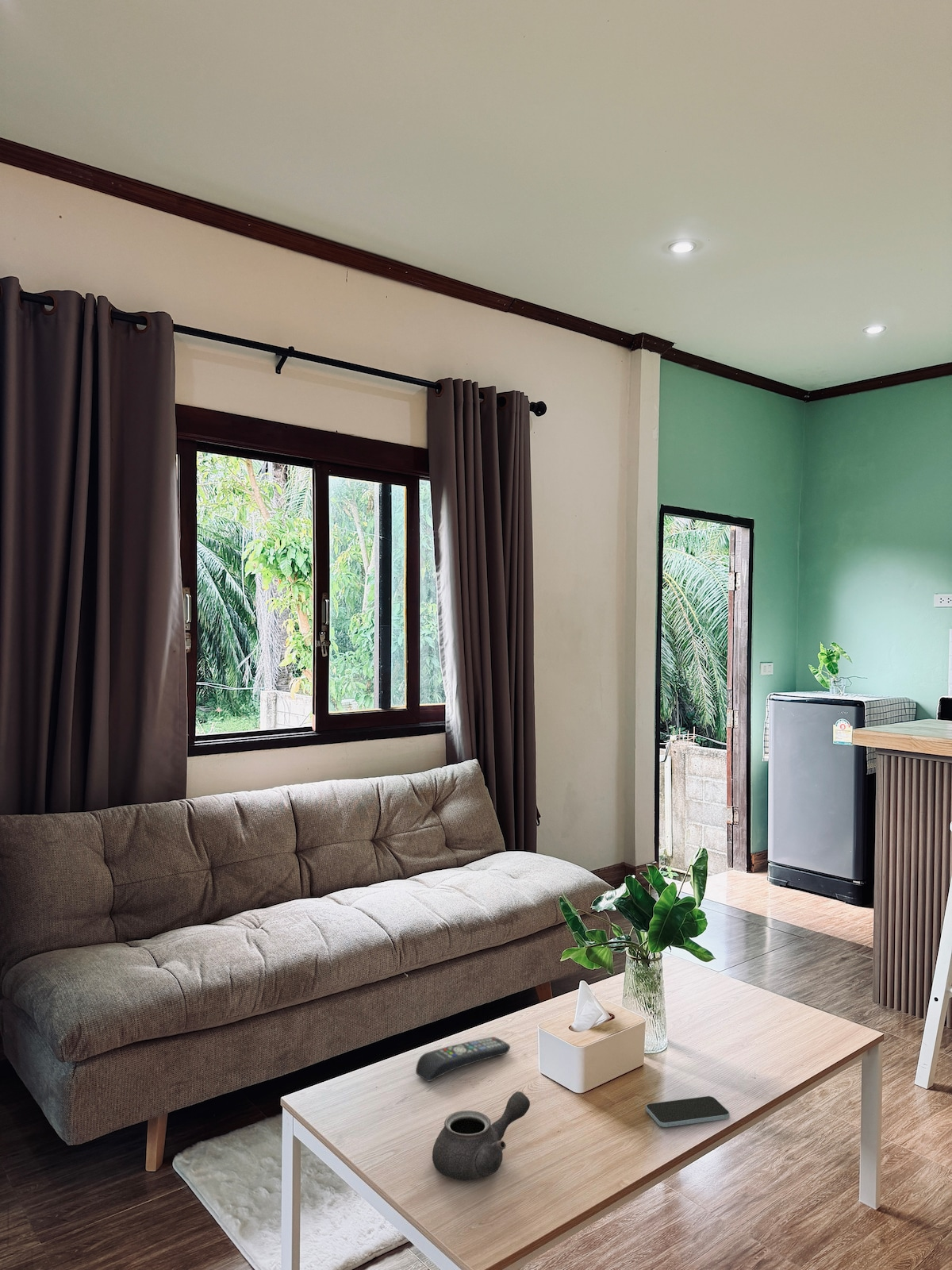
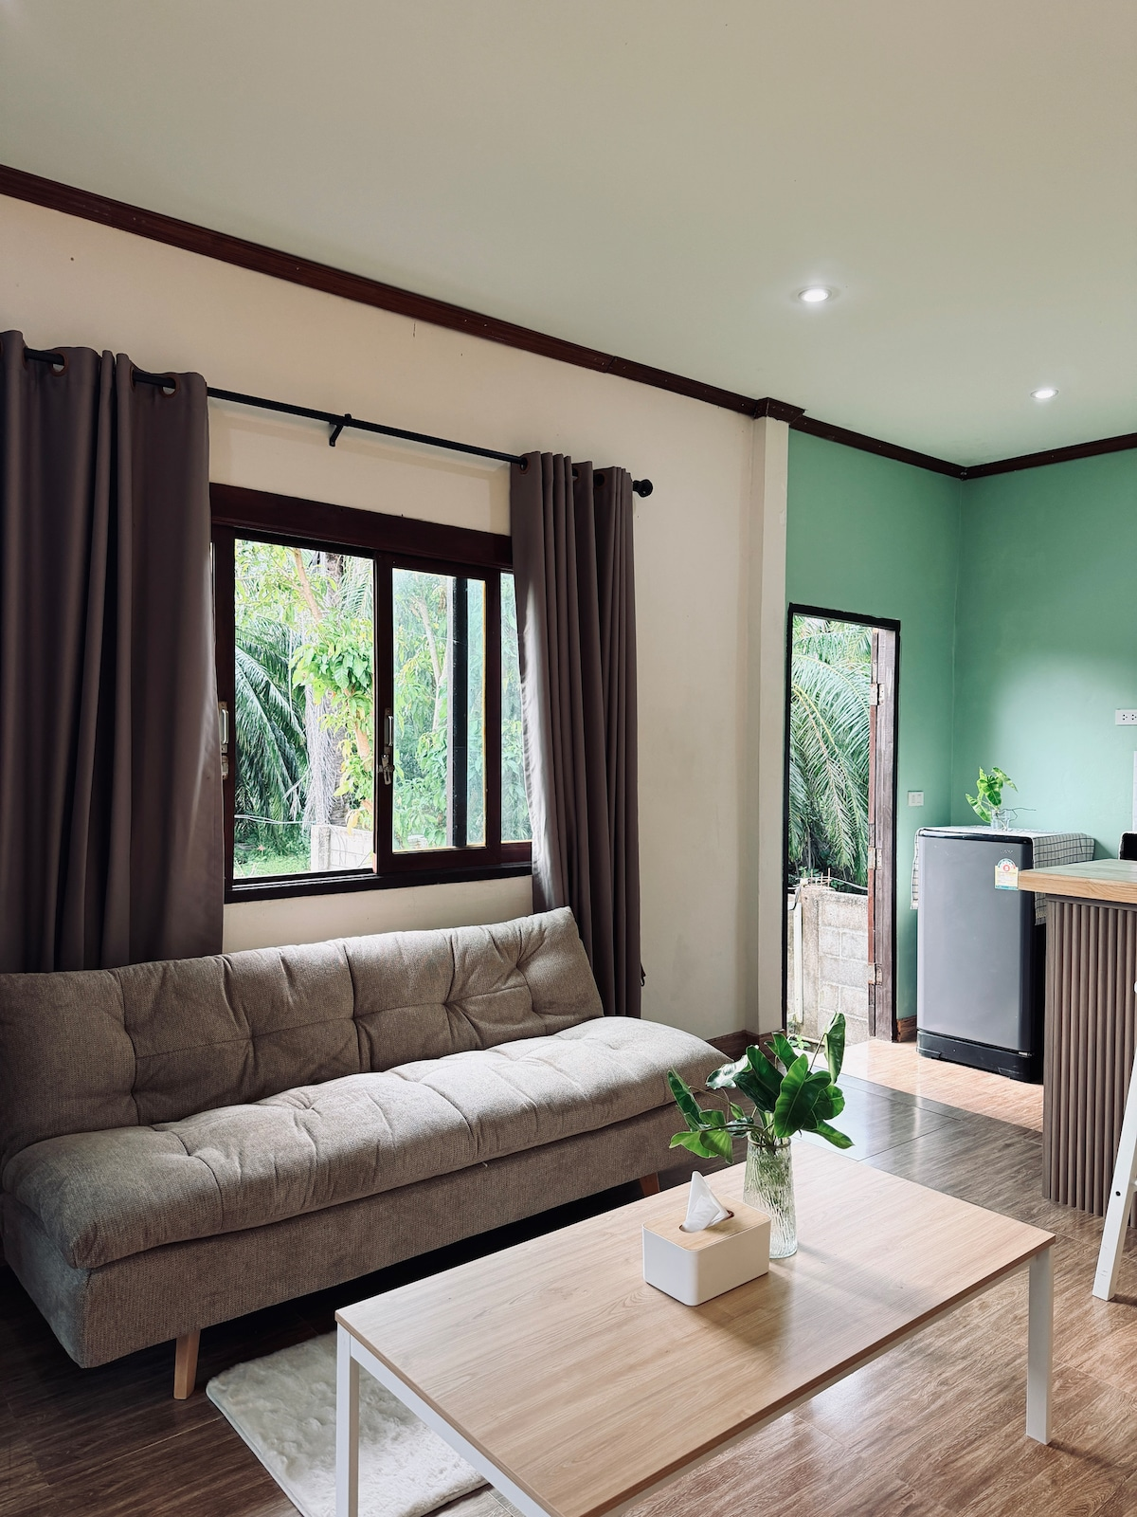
- smartphone (687, 1110)
- remote control (463, 1055)
- teapot (486, 1133)
